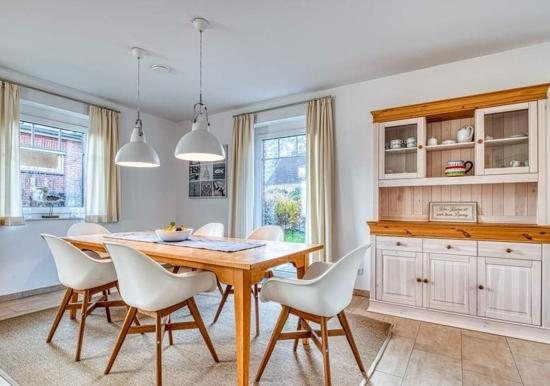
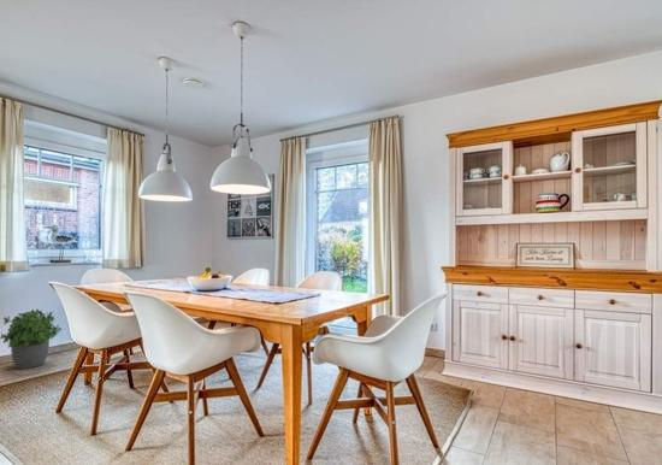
+ potted plant (31, 336)
